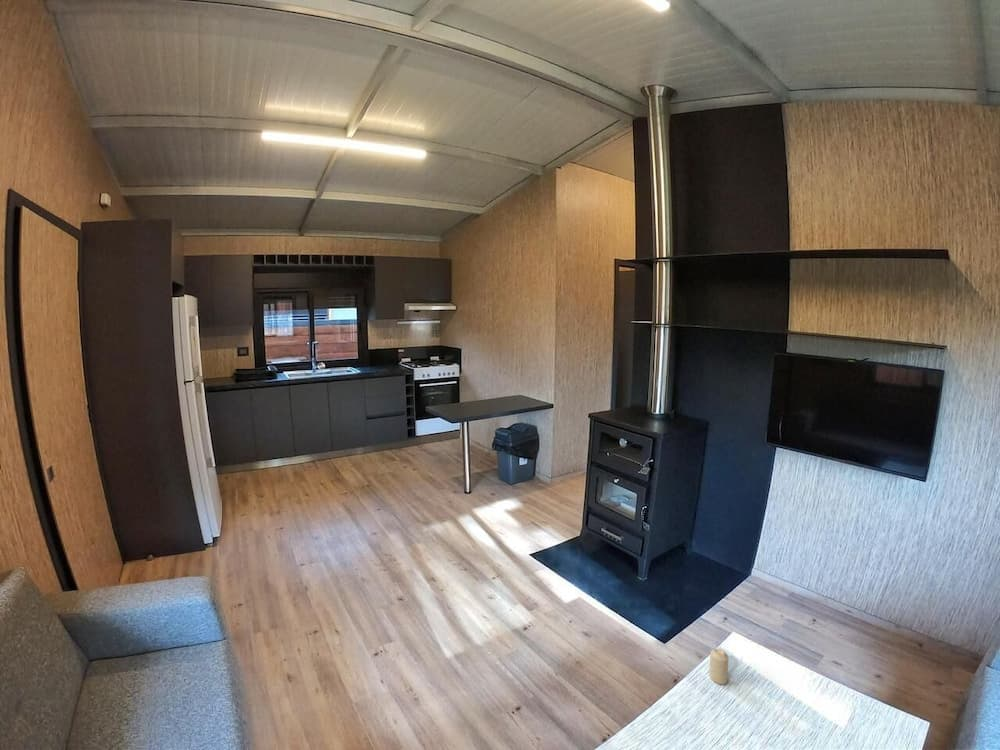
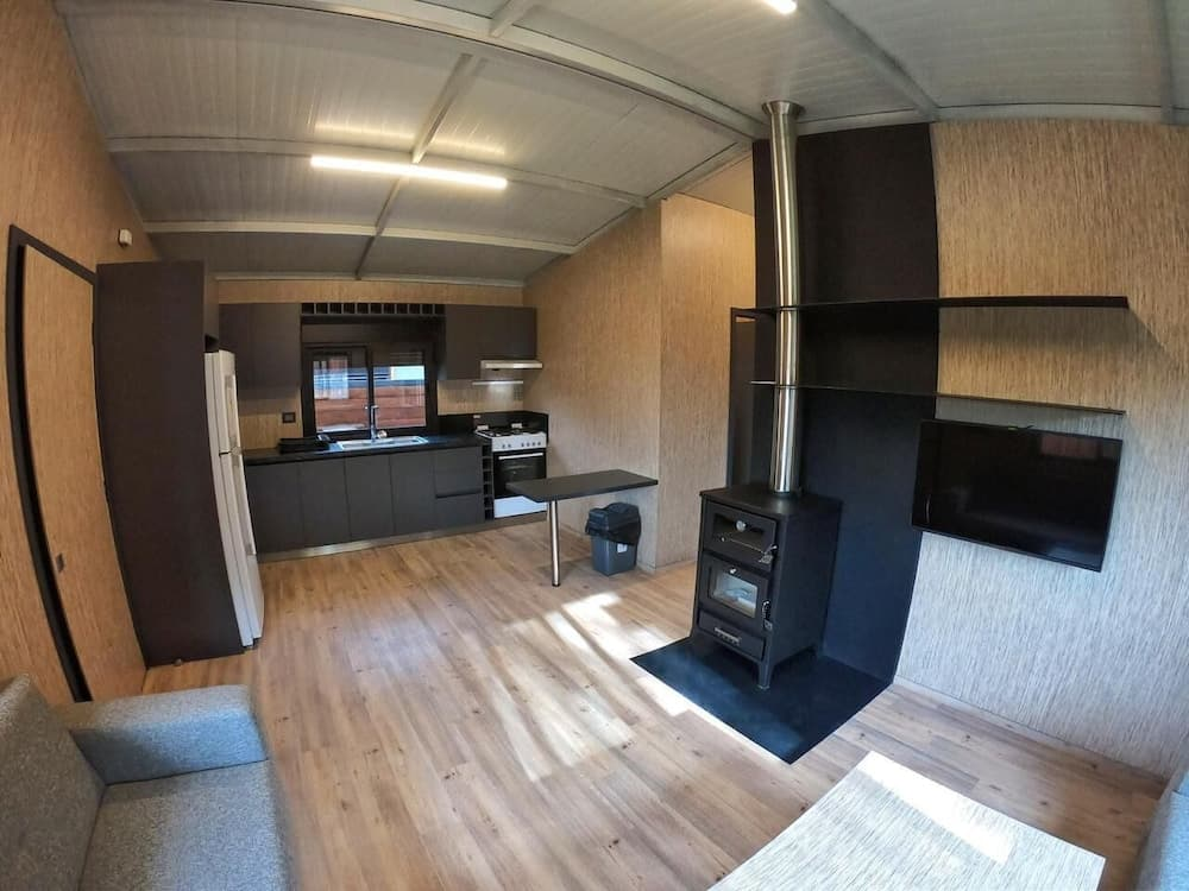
- candle (719, 664)
